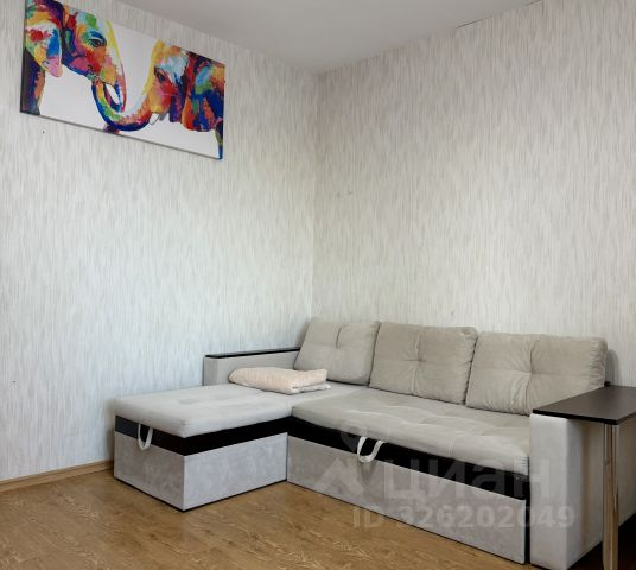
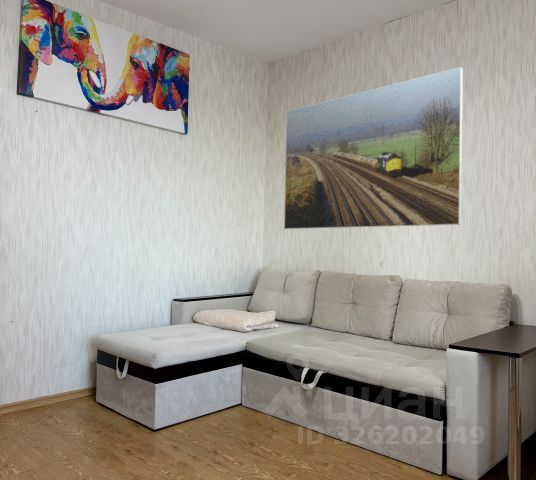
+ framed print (361, 159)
